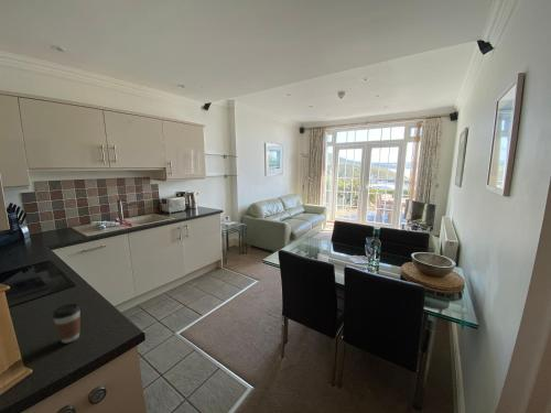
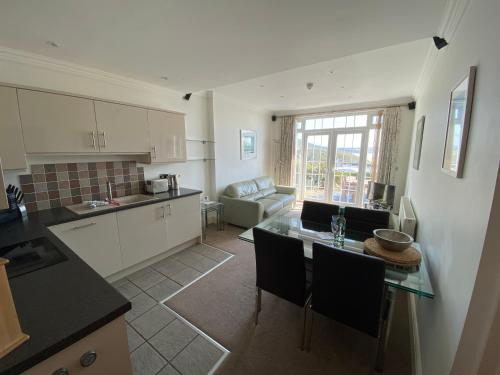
- coffee cup (68, 323)
